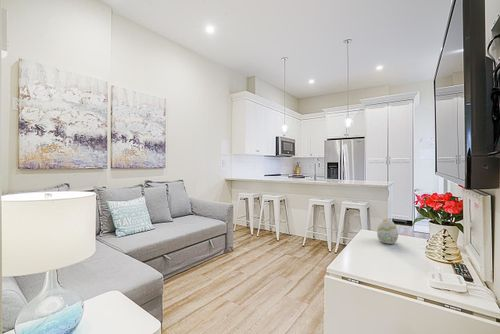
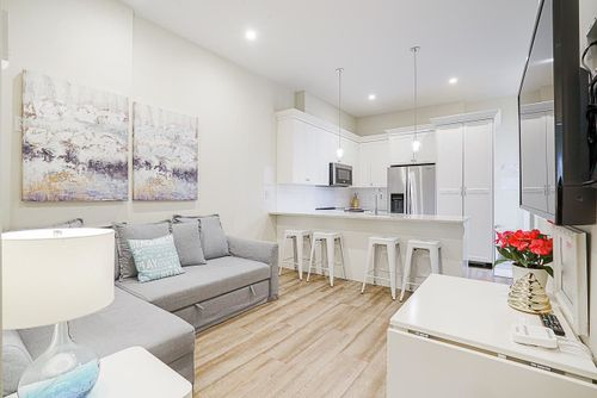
- decorative egg (387, 230)
